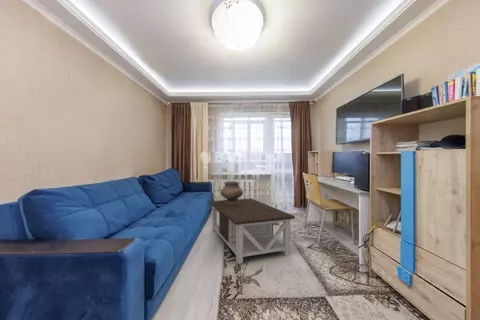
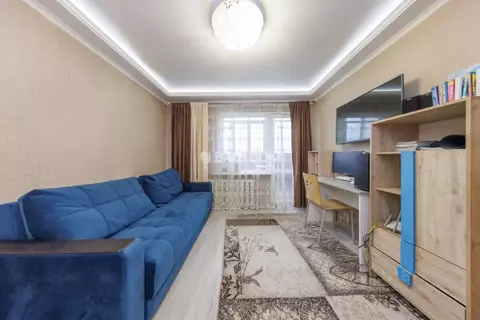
- coffee table (245, 224)
- ceramic pot (231, 192)
